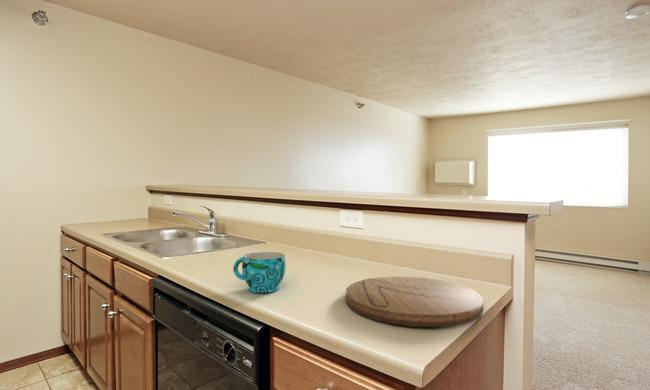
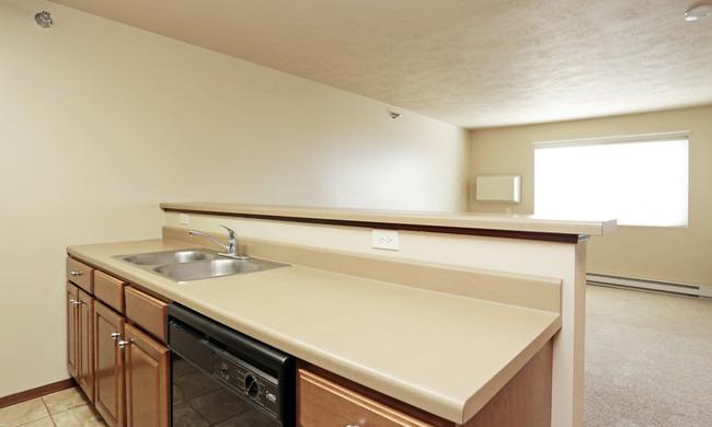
- cup (261, 272)
- cutting board (411, 297)
